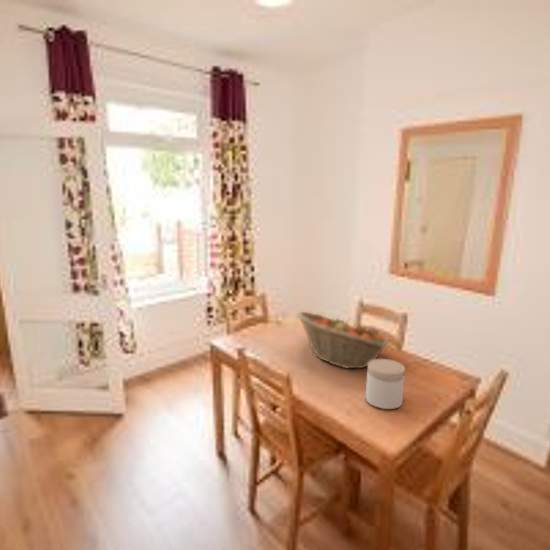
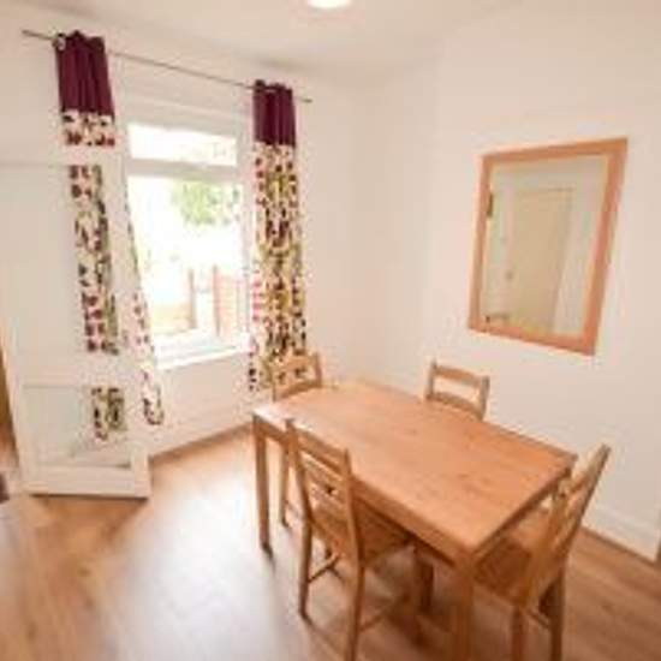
- jar (384, 383)
- fruit basket (340, 335)
